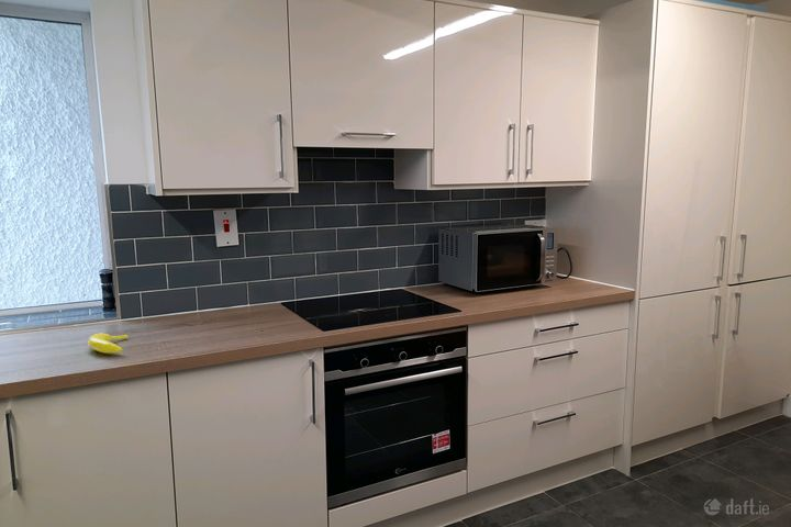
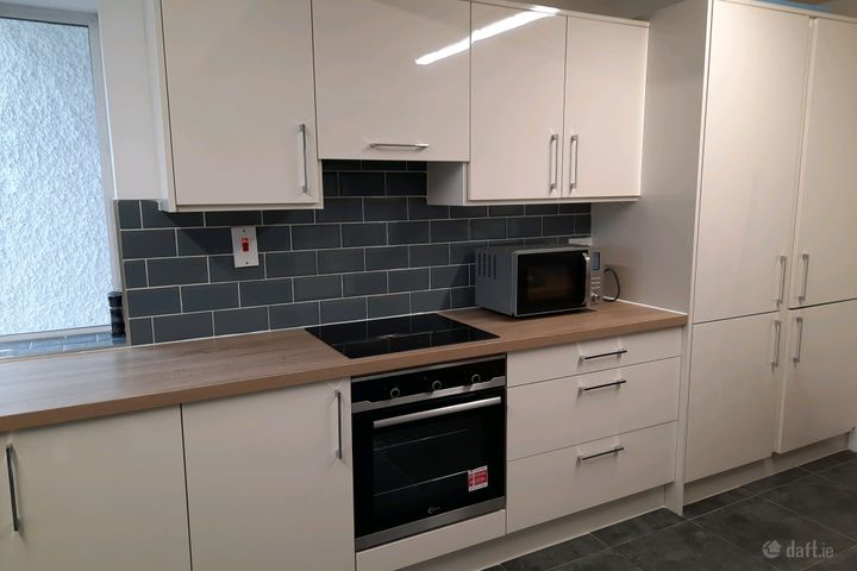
- banana (107, 340)
